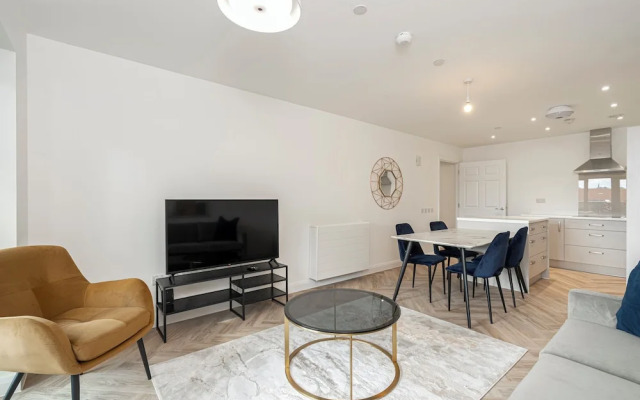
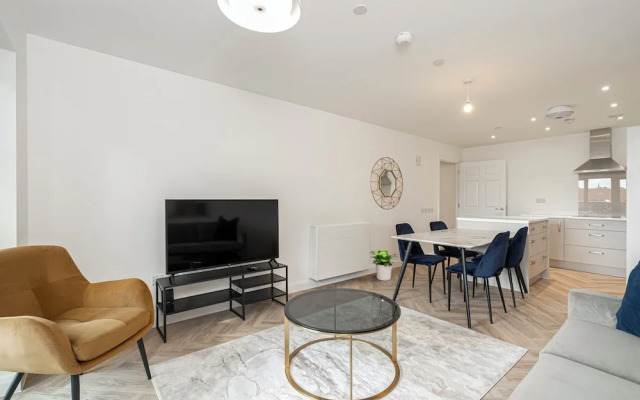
+ potted plant (383, 265)
